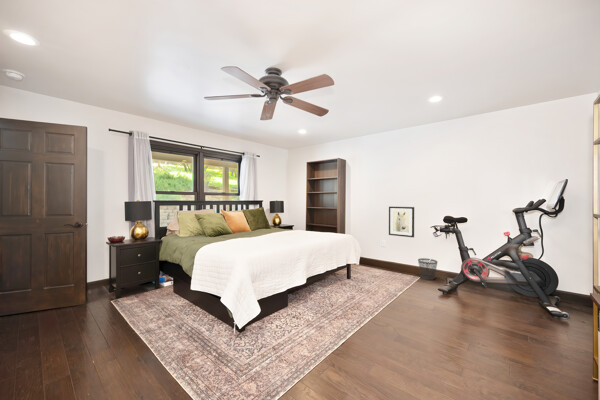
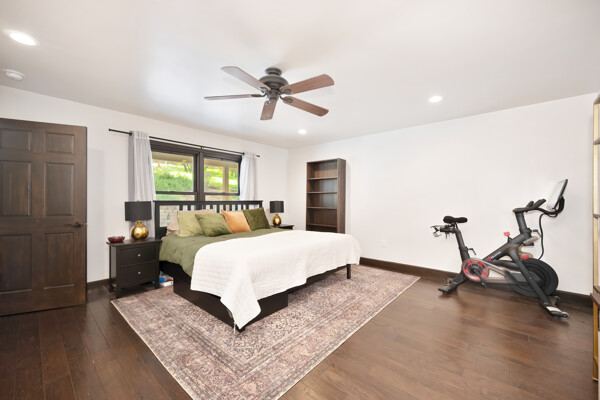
- wall art (401, 221)
- wastebasket (427, 269)
